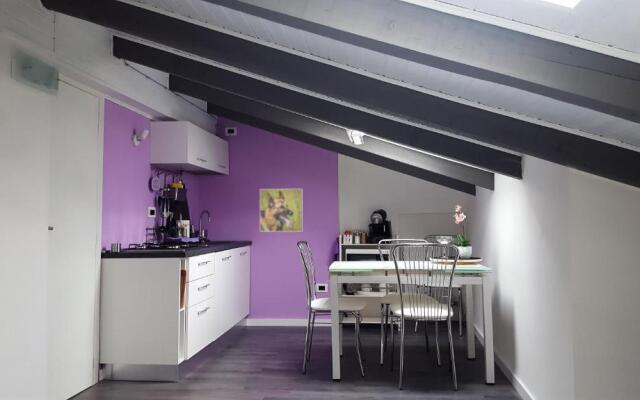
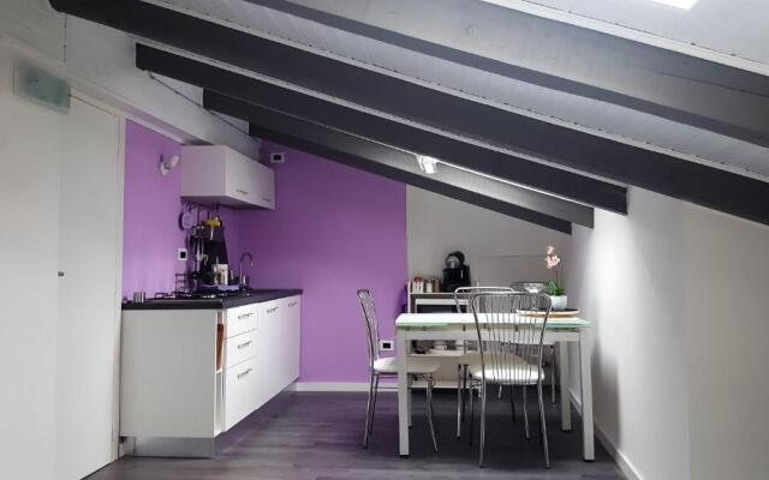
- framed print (281, 210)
